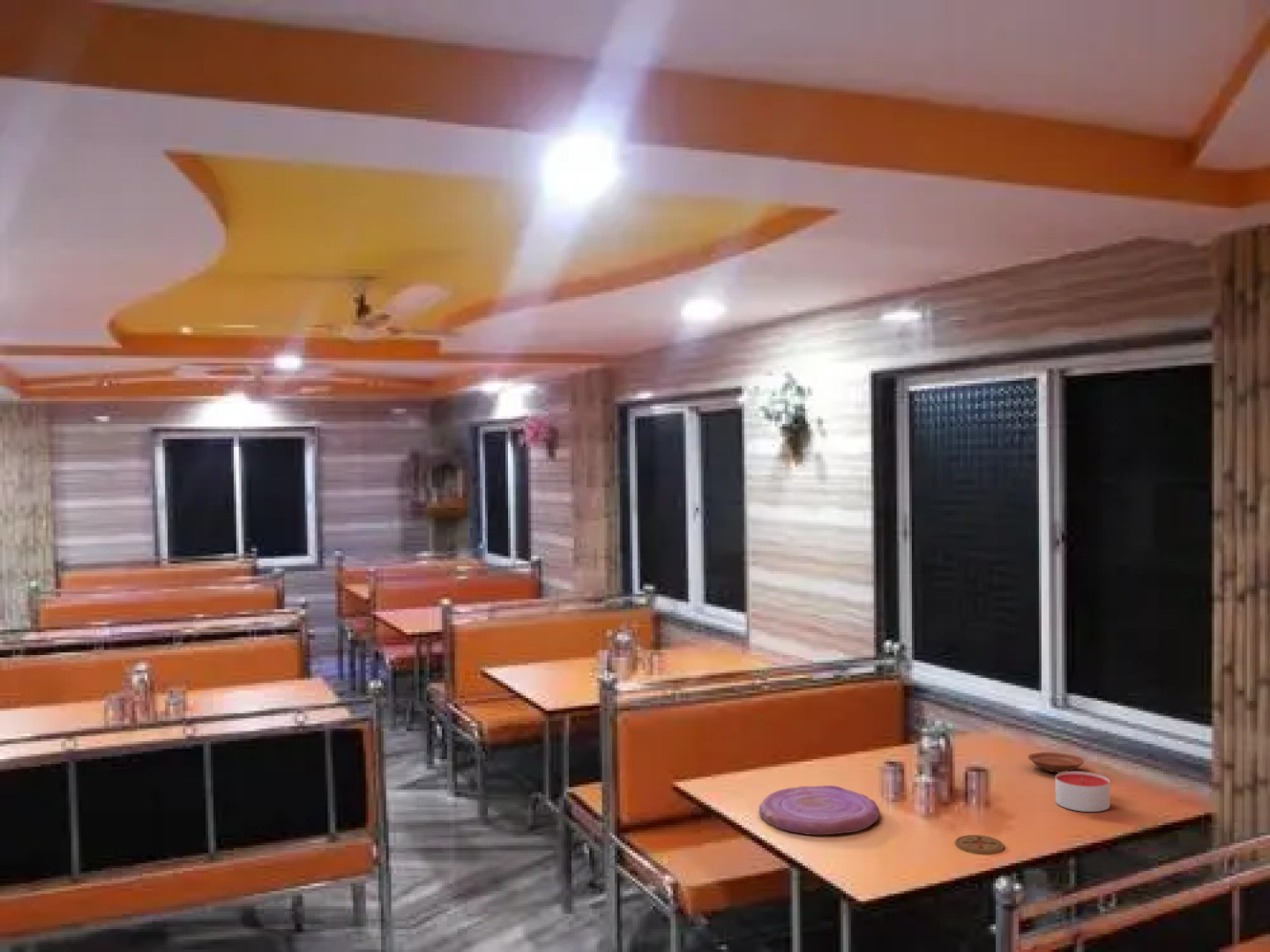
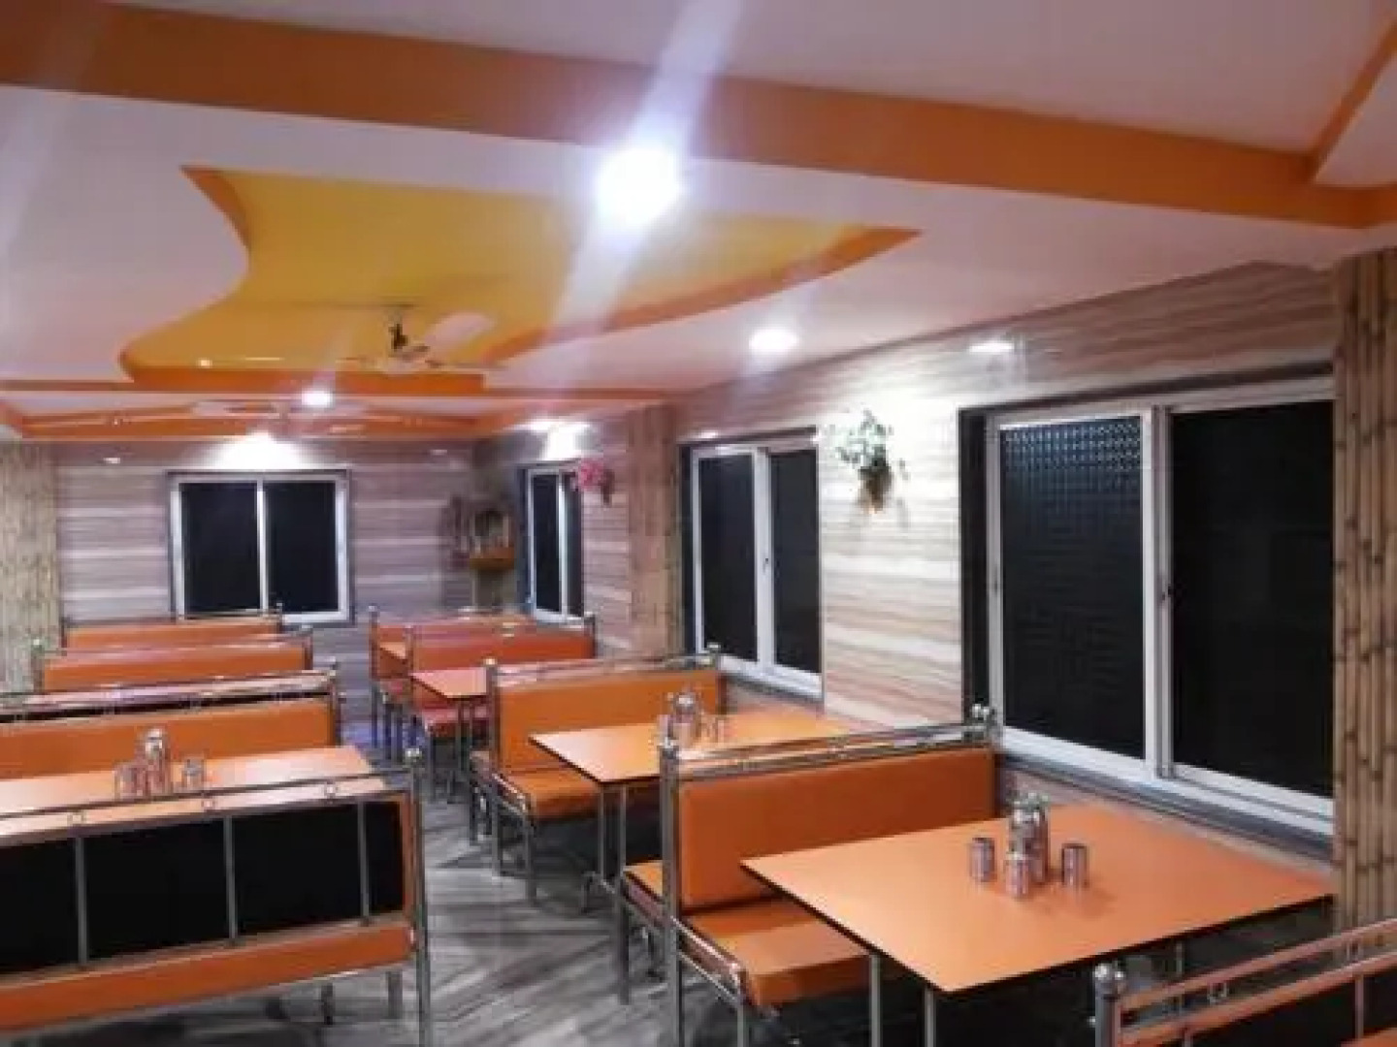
- candle (1082, 790)
- plate (818, 808)
- plate (1056, 763)
- coaster (979, 844)
